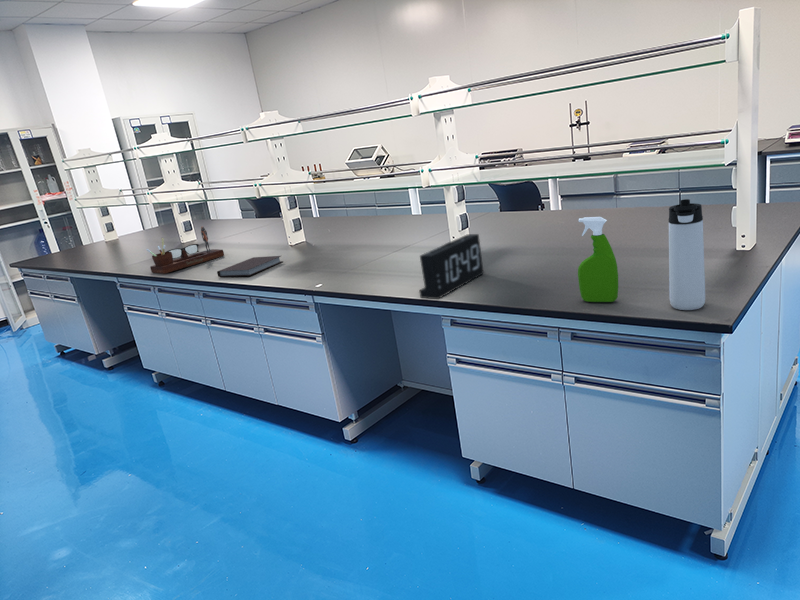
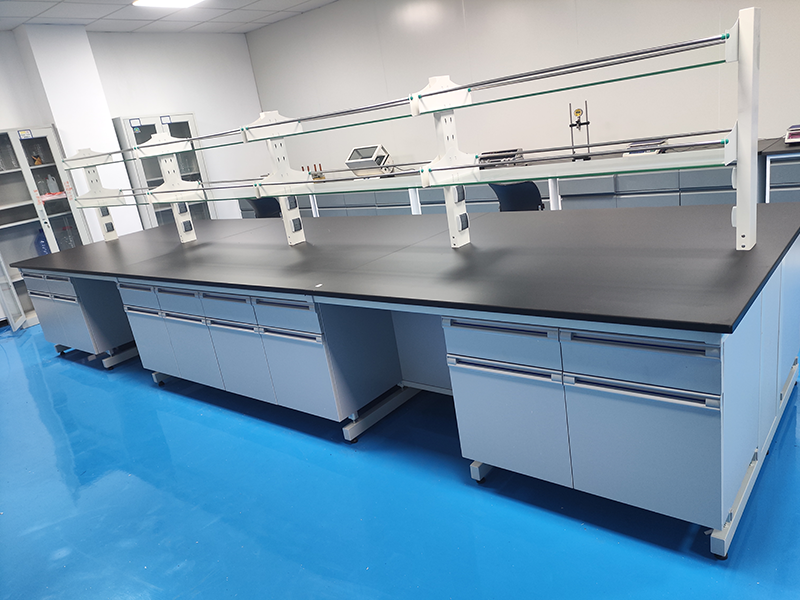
- desk organizer (181, 249)
- notebook (250, 266)
- alarm clock (450, 264)
- thermos bottle (686, 256)
- spray bottle (596, 260)
